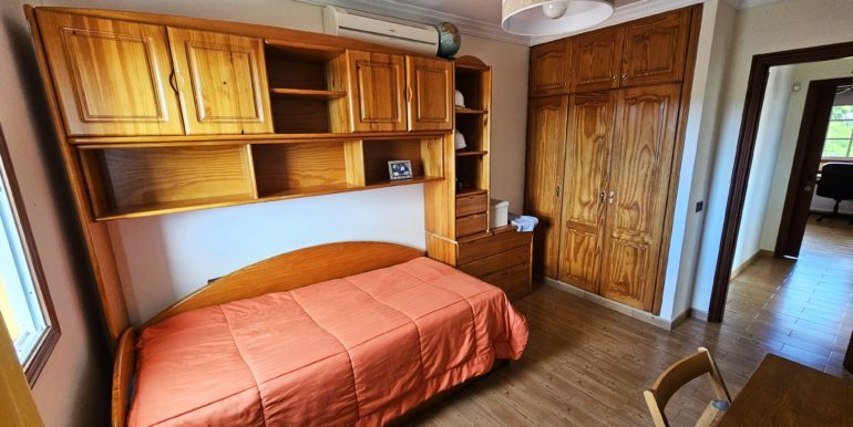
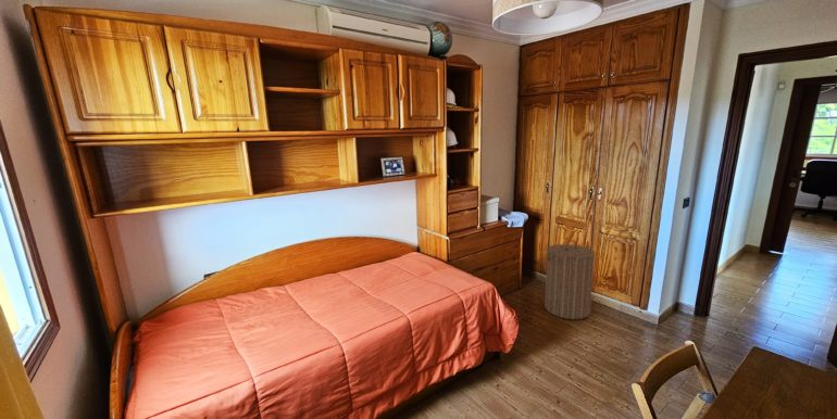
+ laundry hamper (569, 275)
